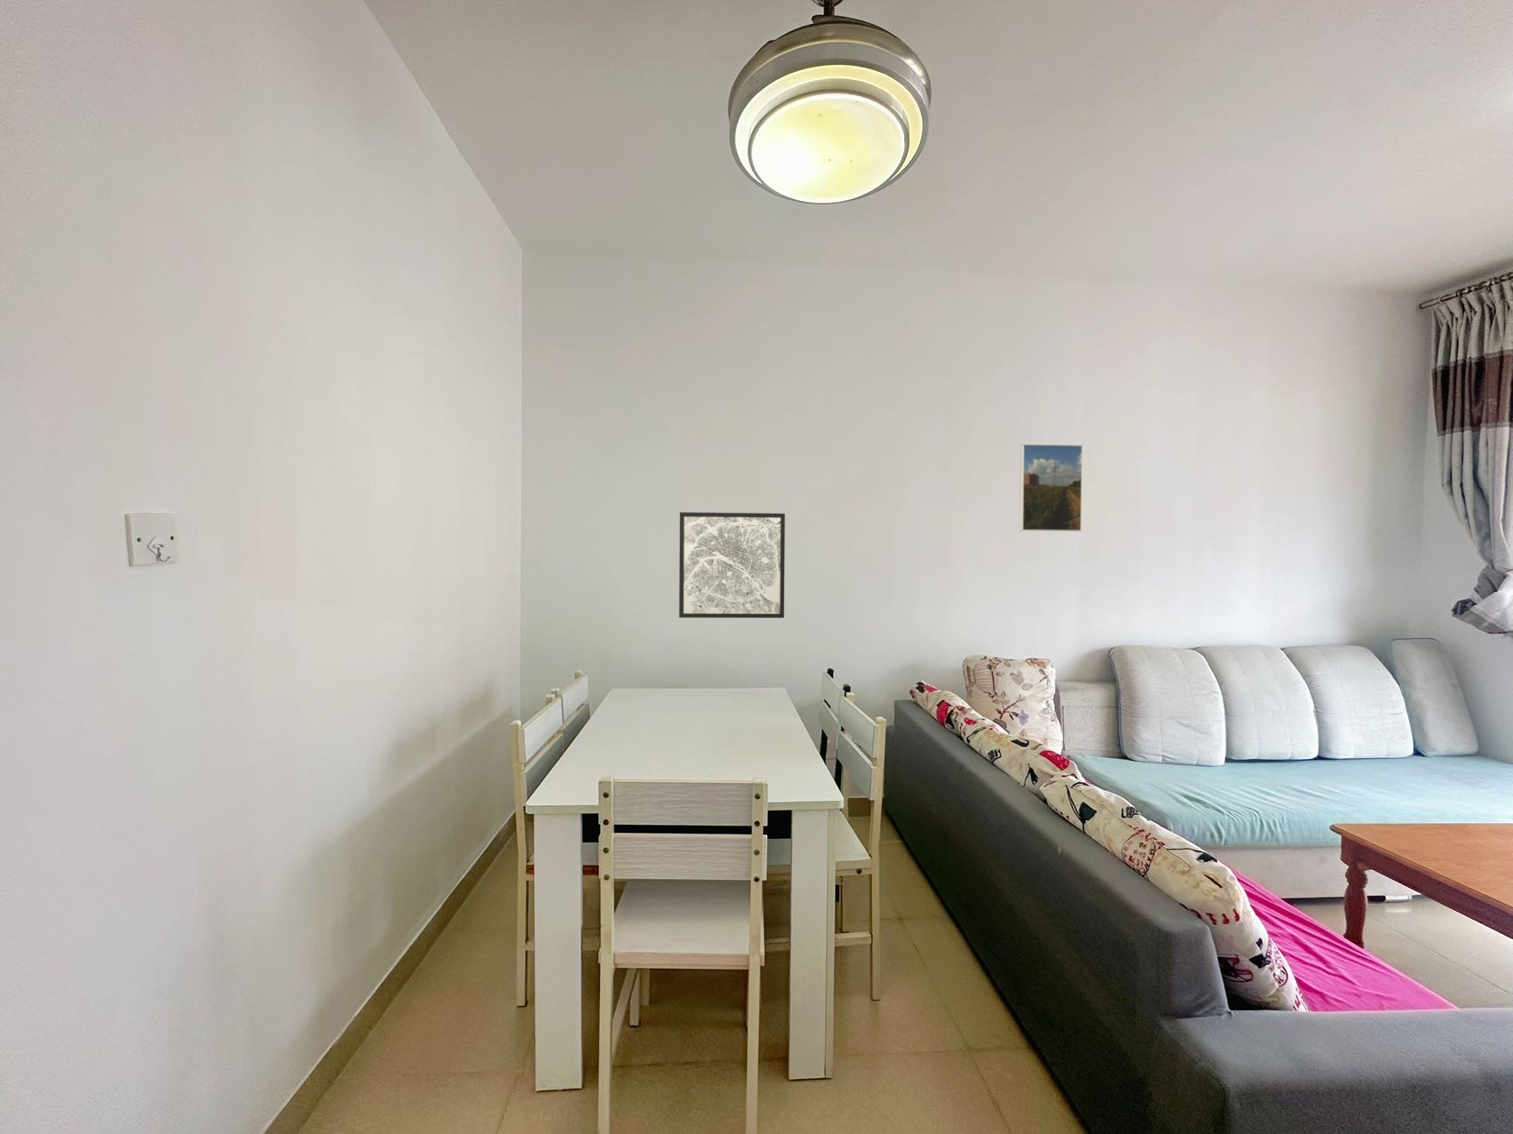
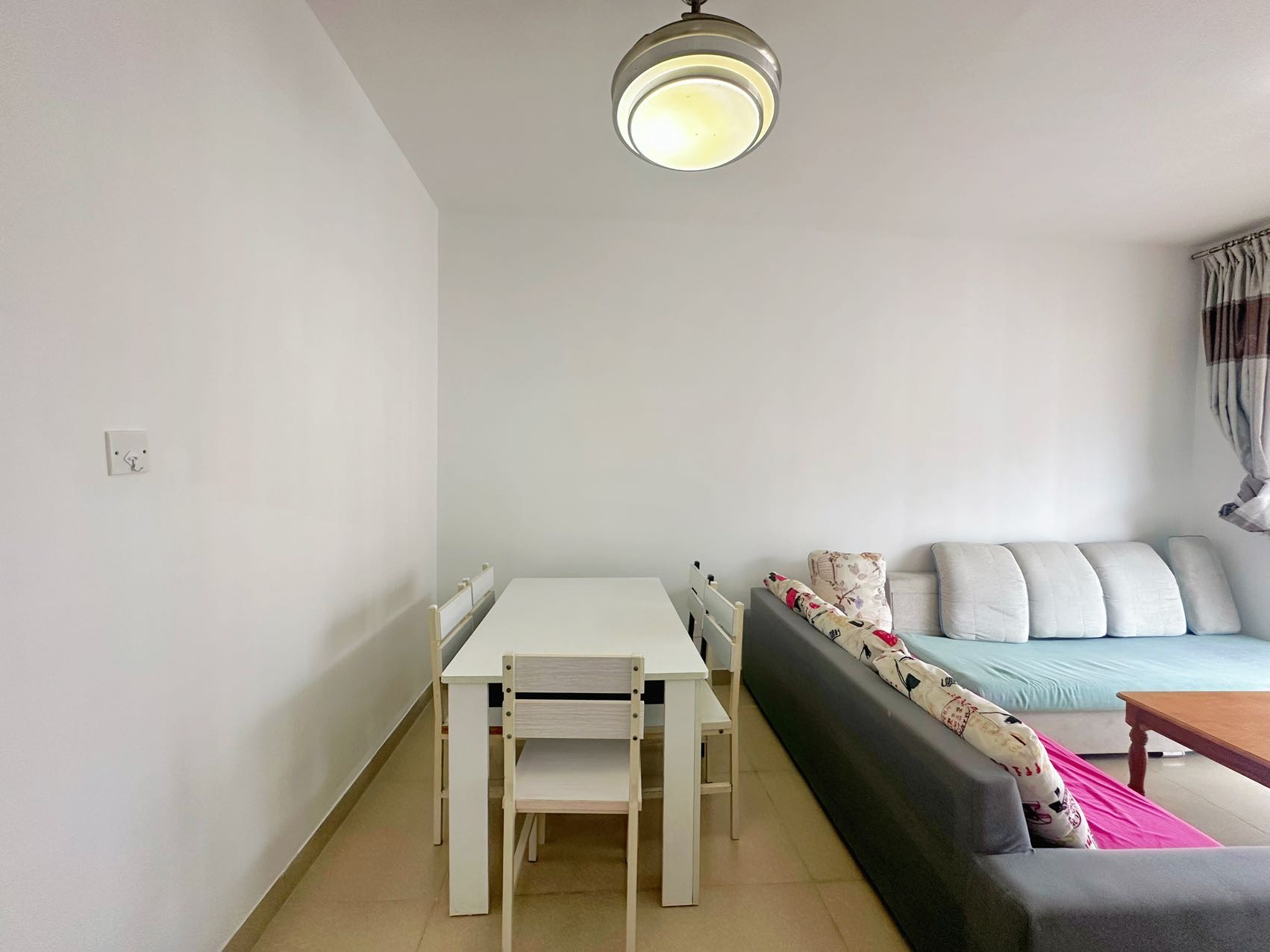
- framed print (1051, 488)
- wall art (731, 566)
